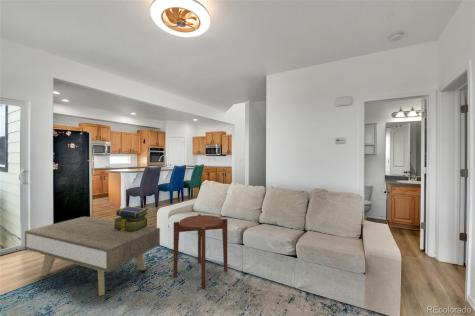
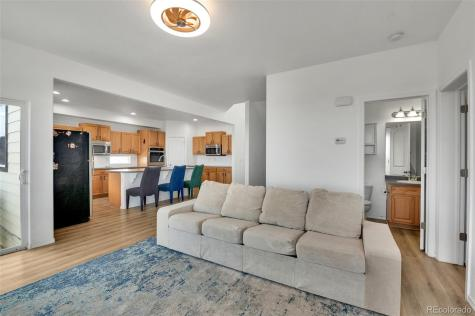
- side table (201, 247)
- coffee table (95, 250)
- stack of books (132, 218)
